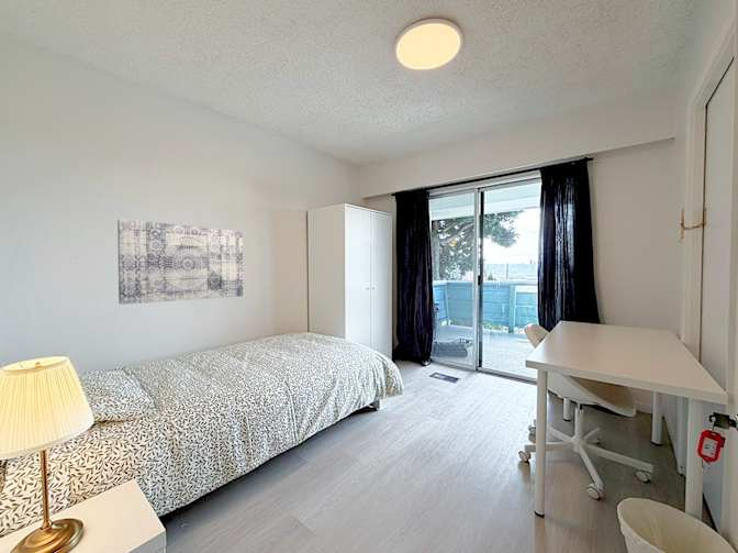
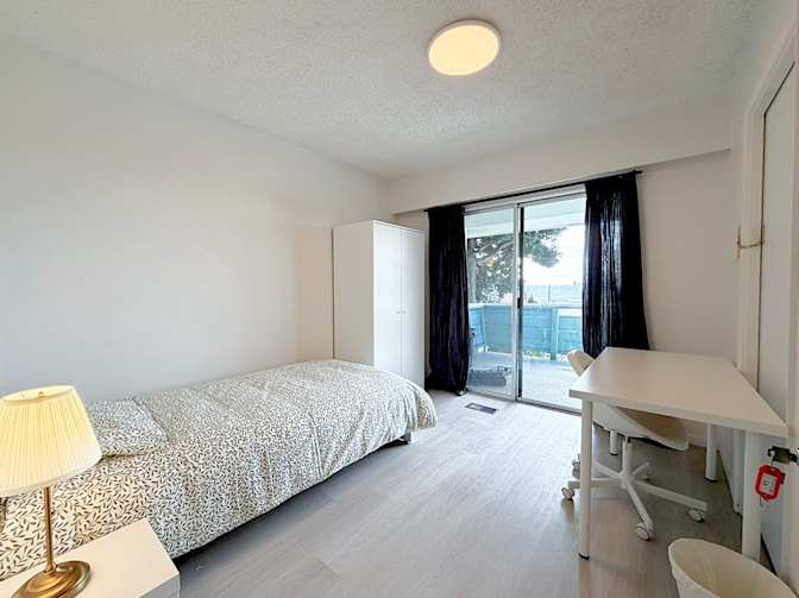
- wall art (188, 263)
